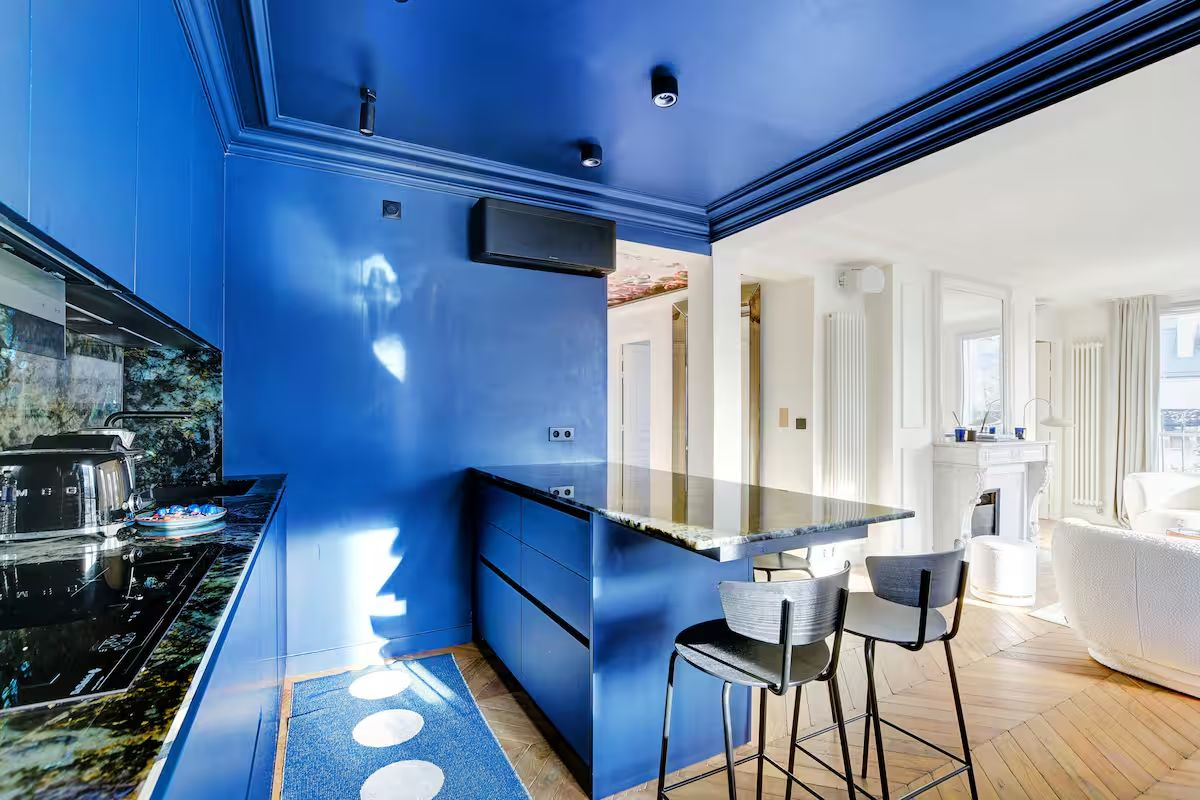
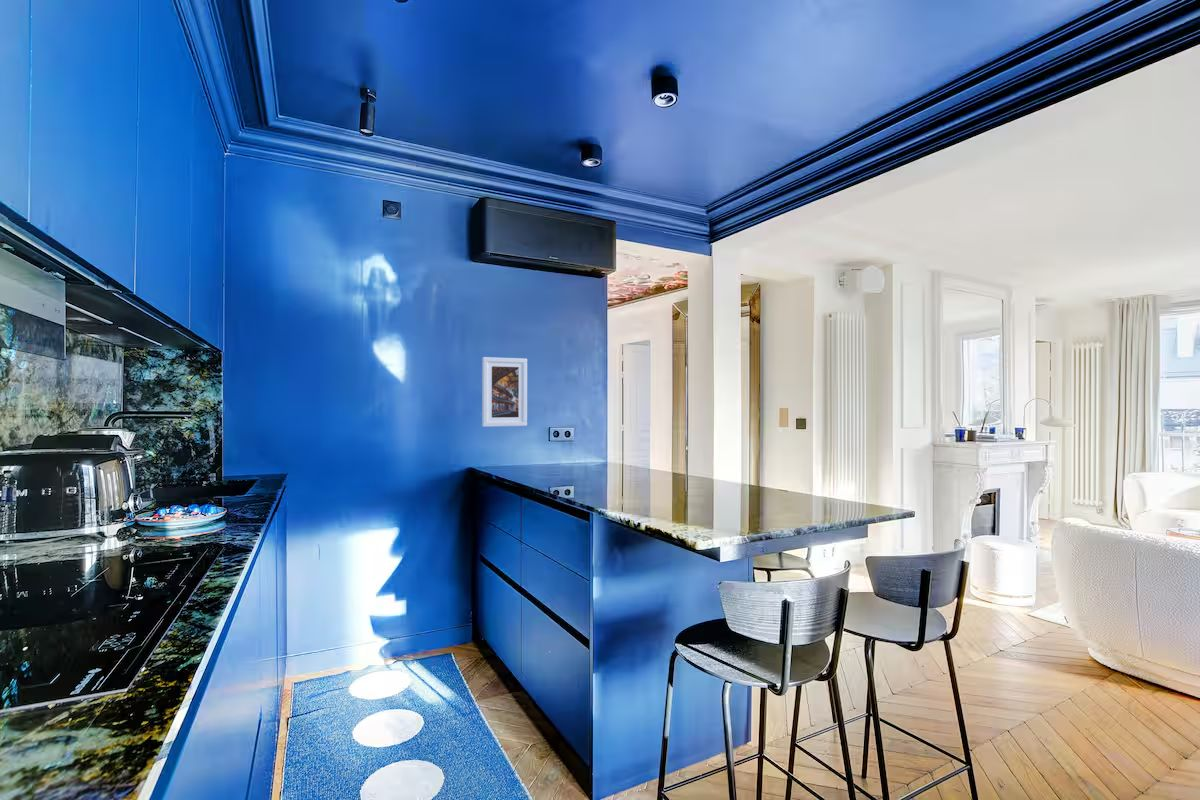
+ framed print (505, 392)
